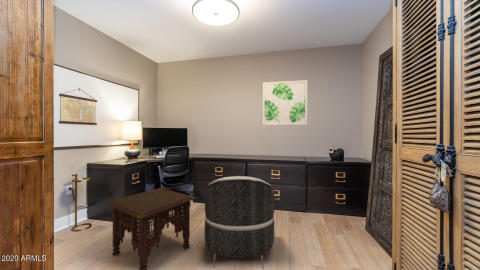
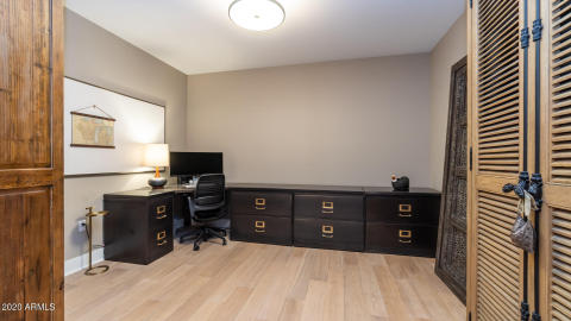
- side table (152, 224)
- wall art (284, 103)
- armchair (239, 201)
